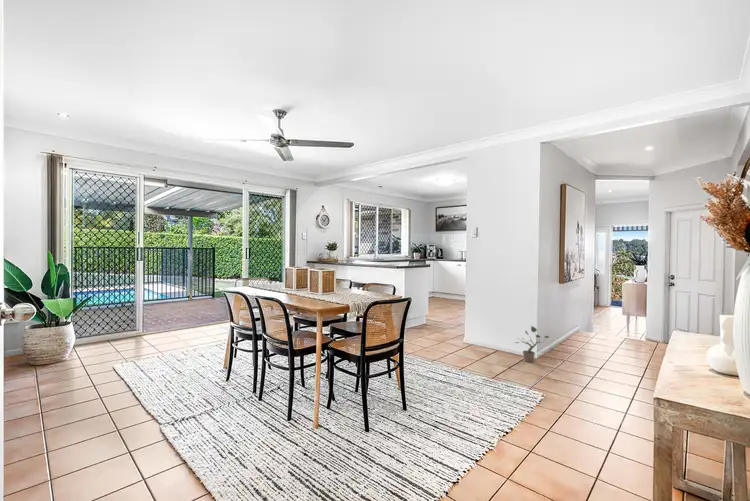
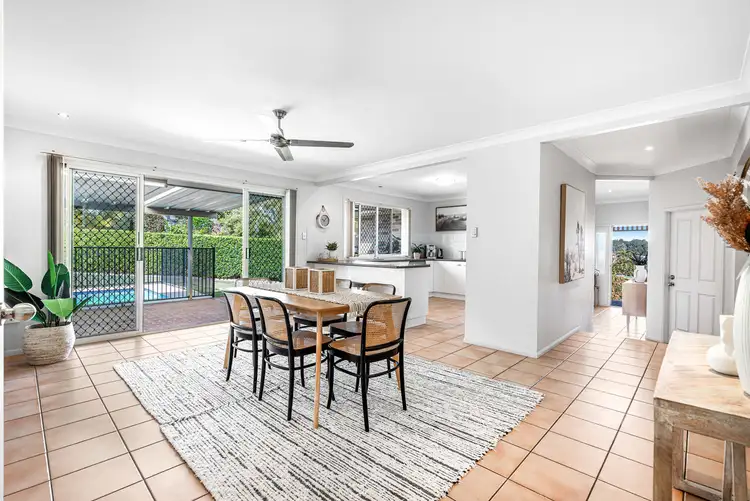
- potted plant (530, 344)
